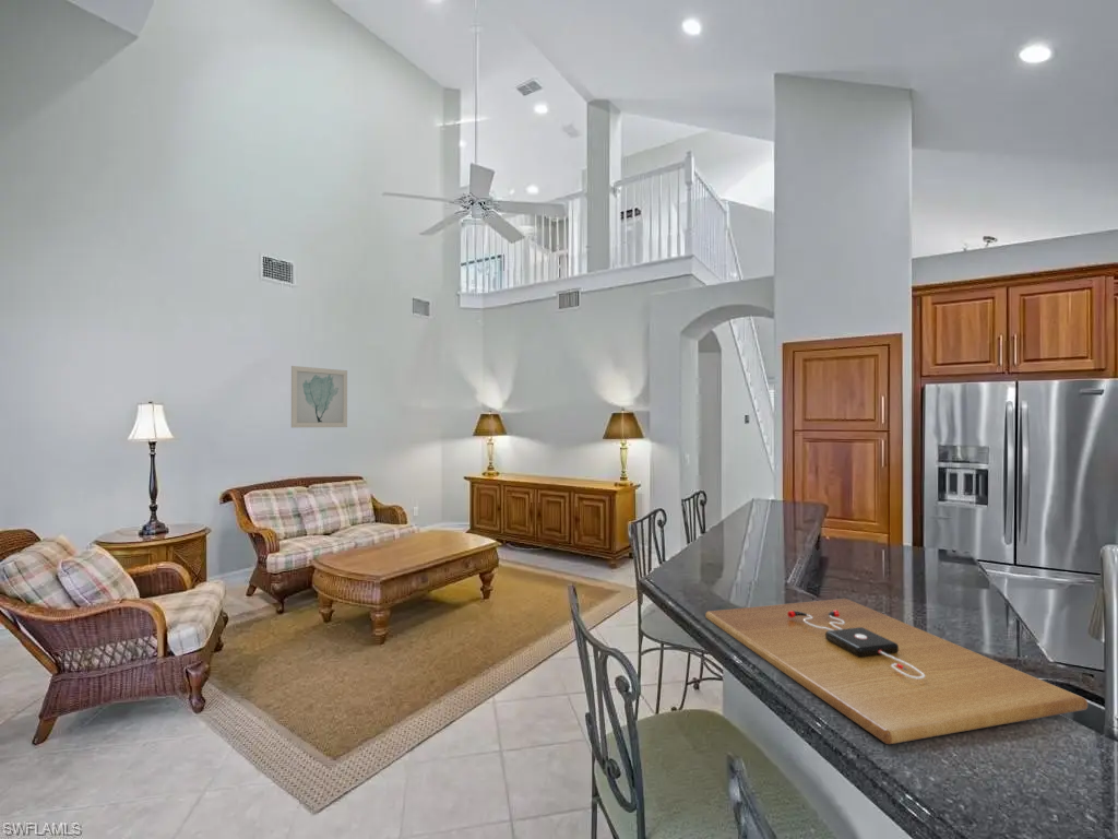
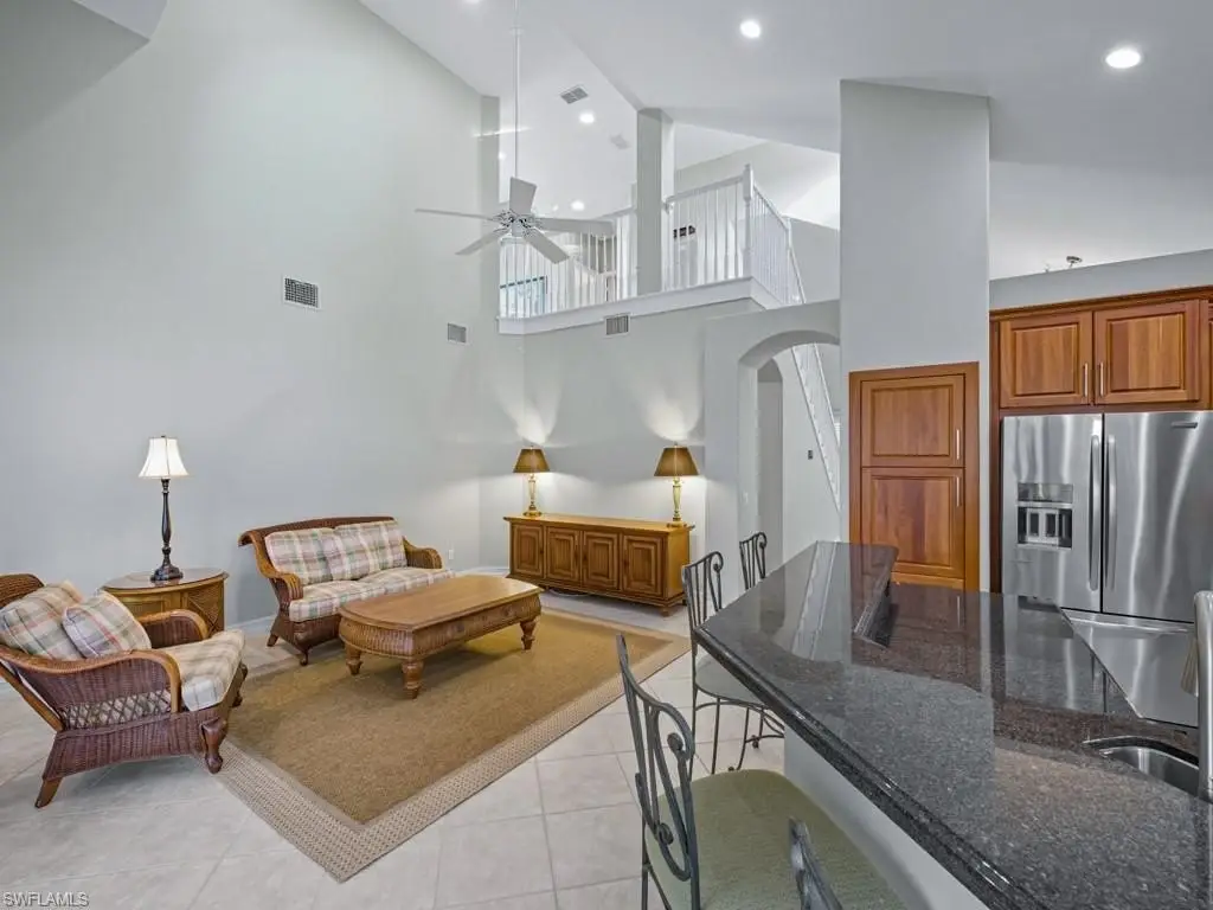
- wall art (320, 398)
- cutting board (860, 646)
